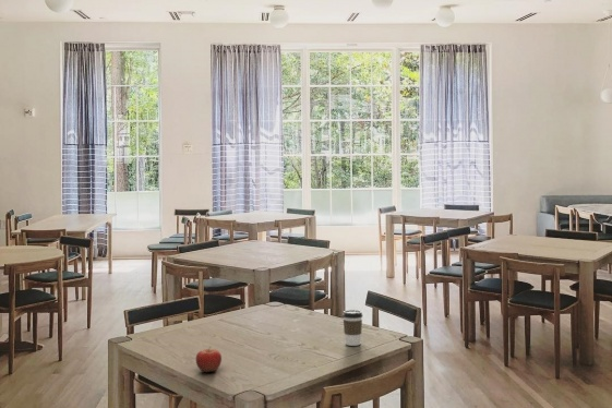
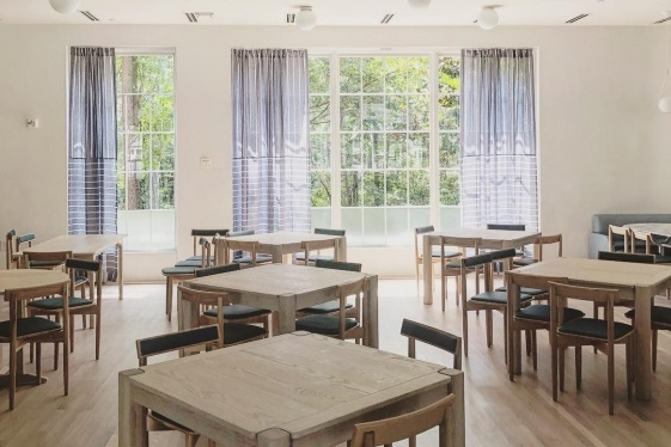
- fruit (208, 358)
- coffee cup (352, 327)
